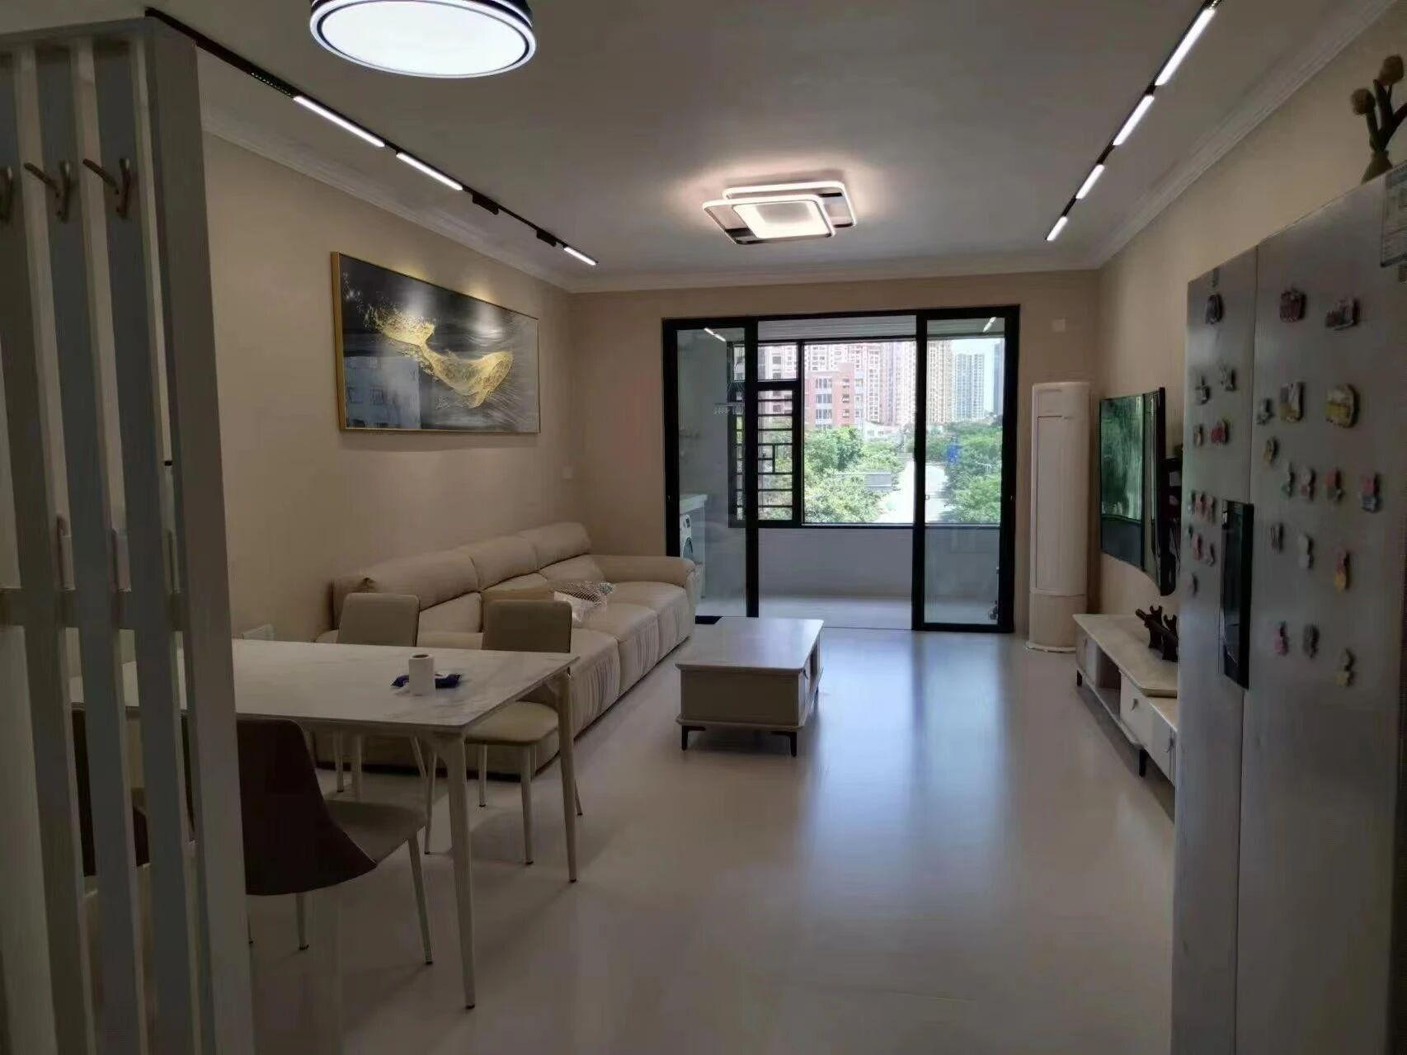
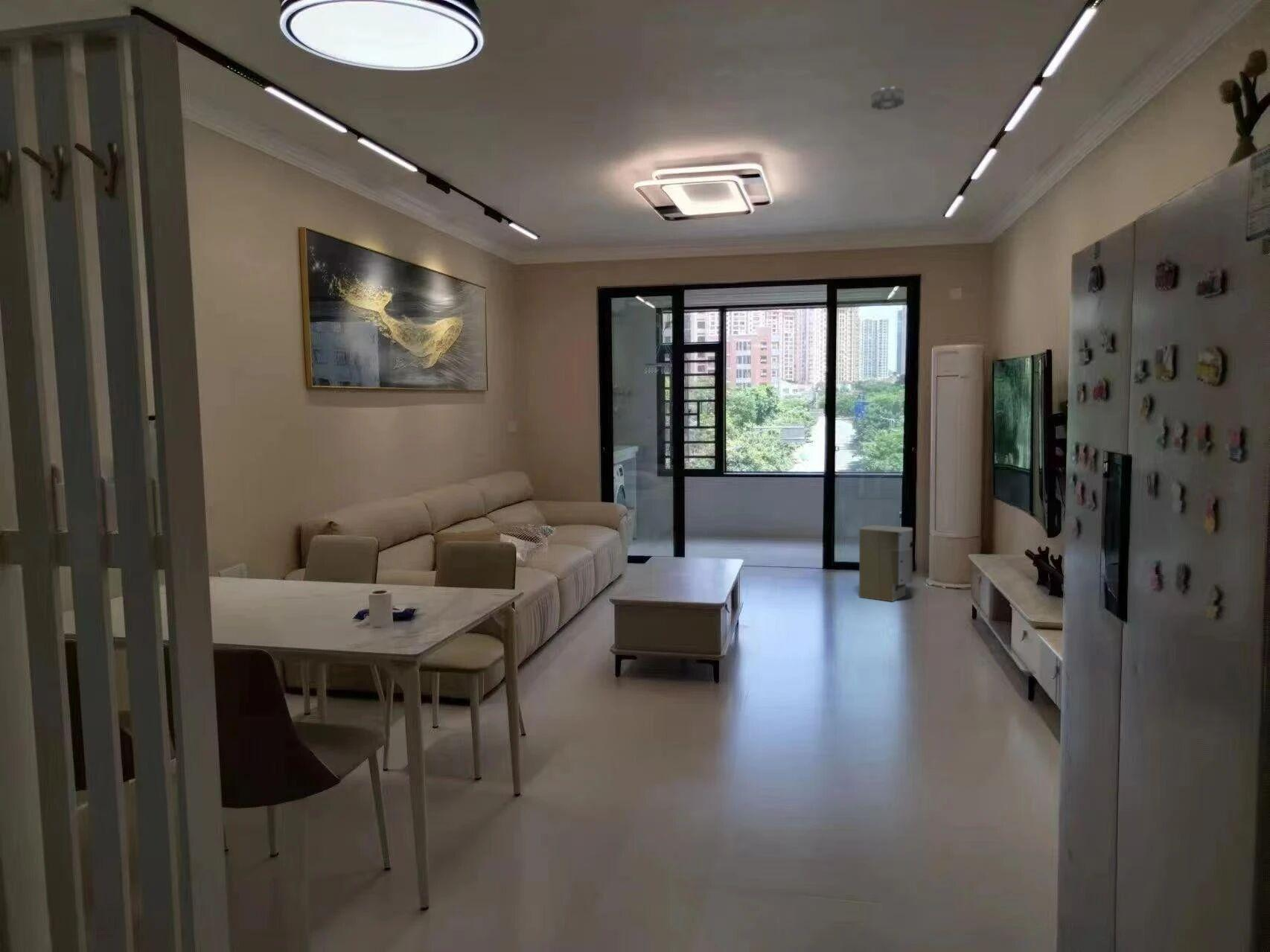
+ smoke detector (887, 98)
+ air purifier (885, 562)
